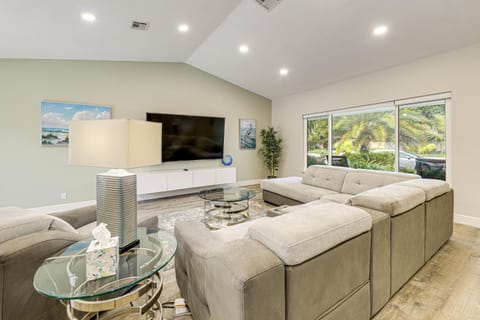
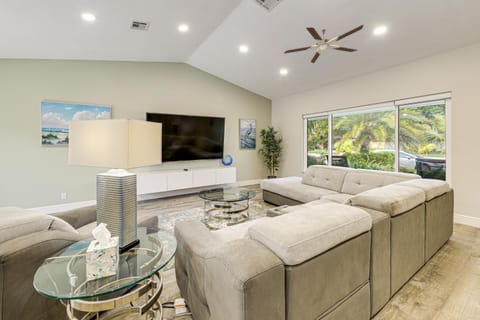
+ ceiling fan (320, 41)
